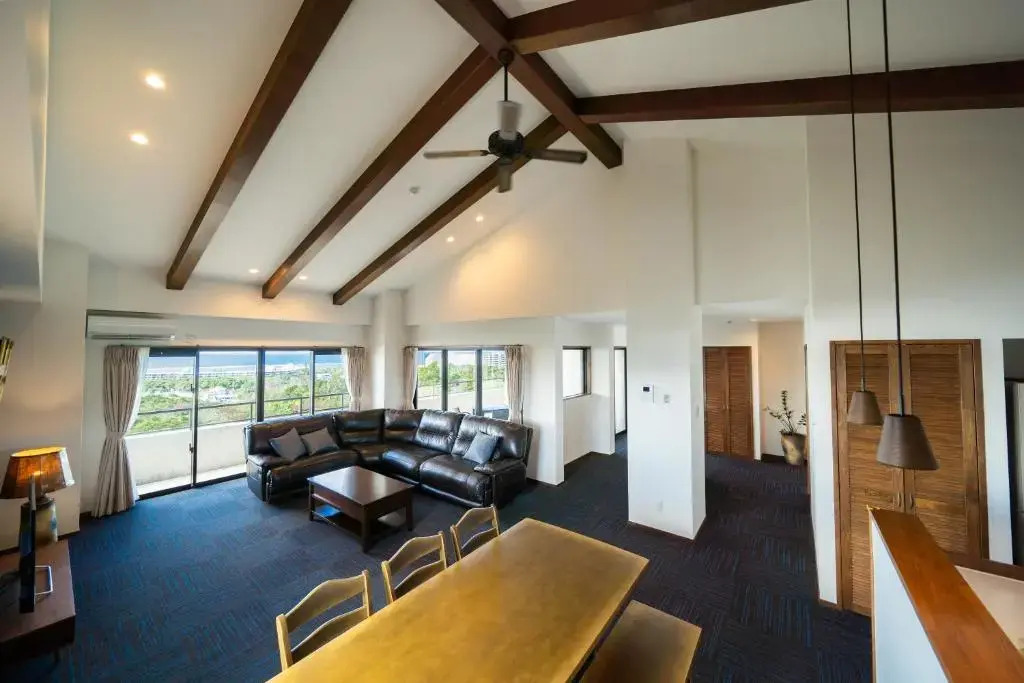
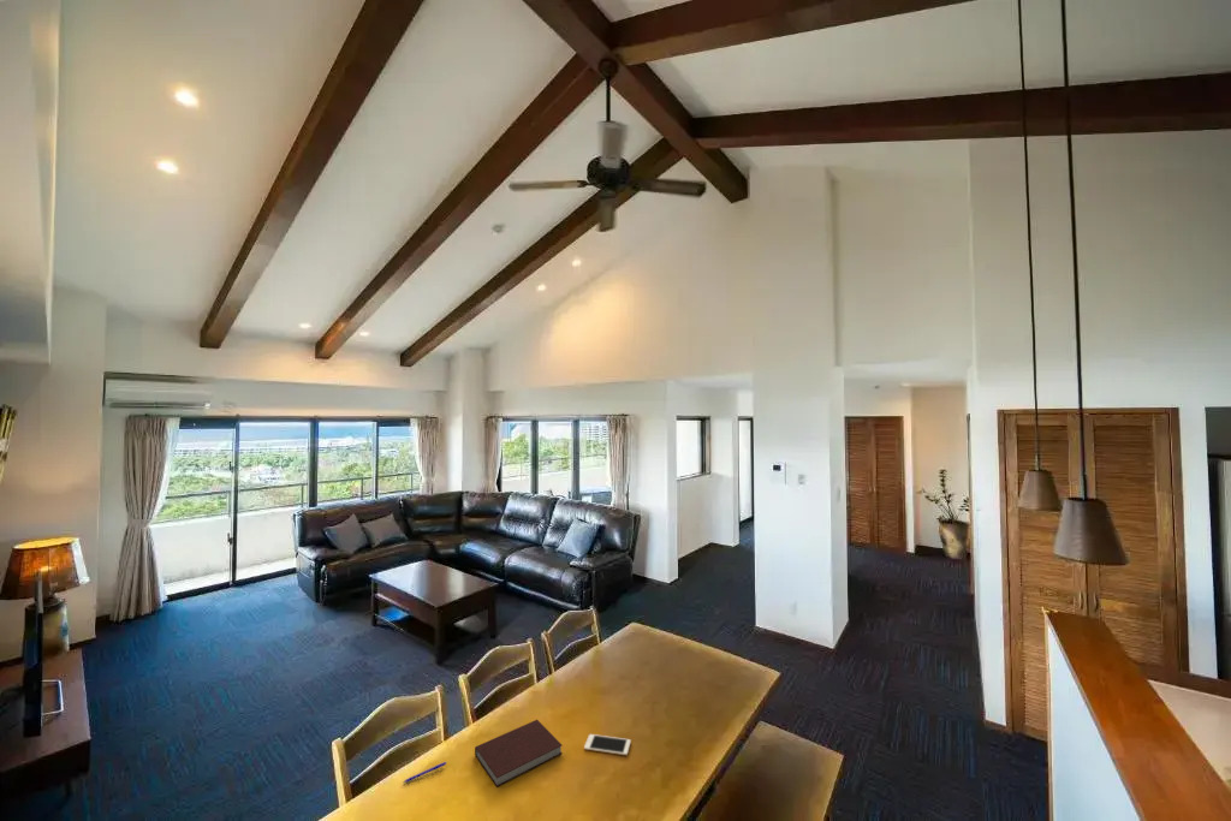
+ pen (424, 772)
+ cell phone (607, 744)
+ notebook (518, 750)
